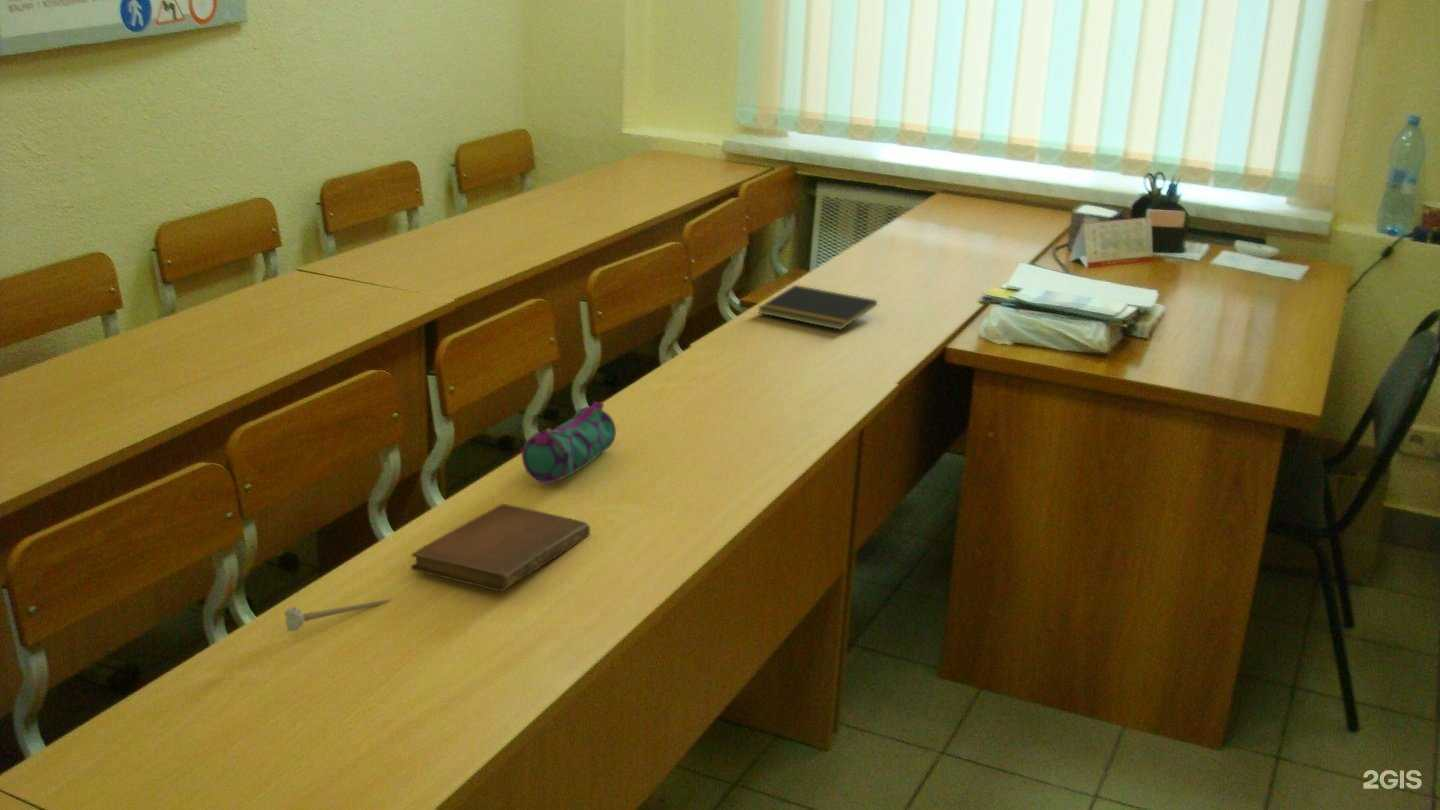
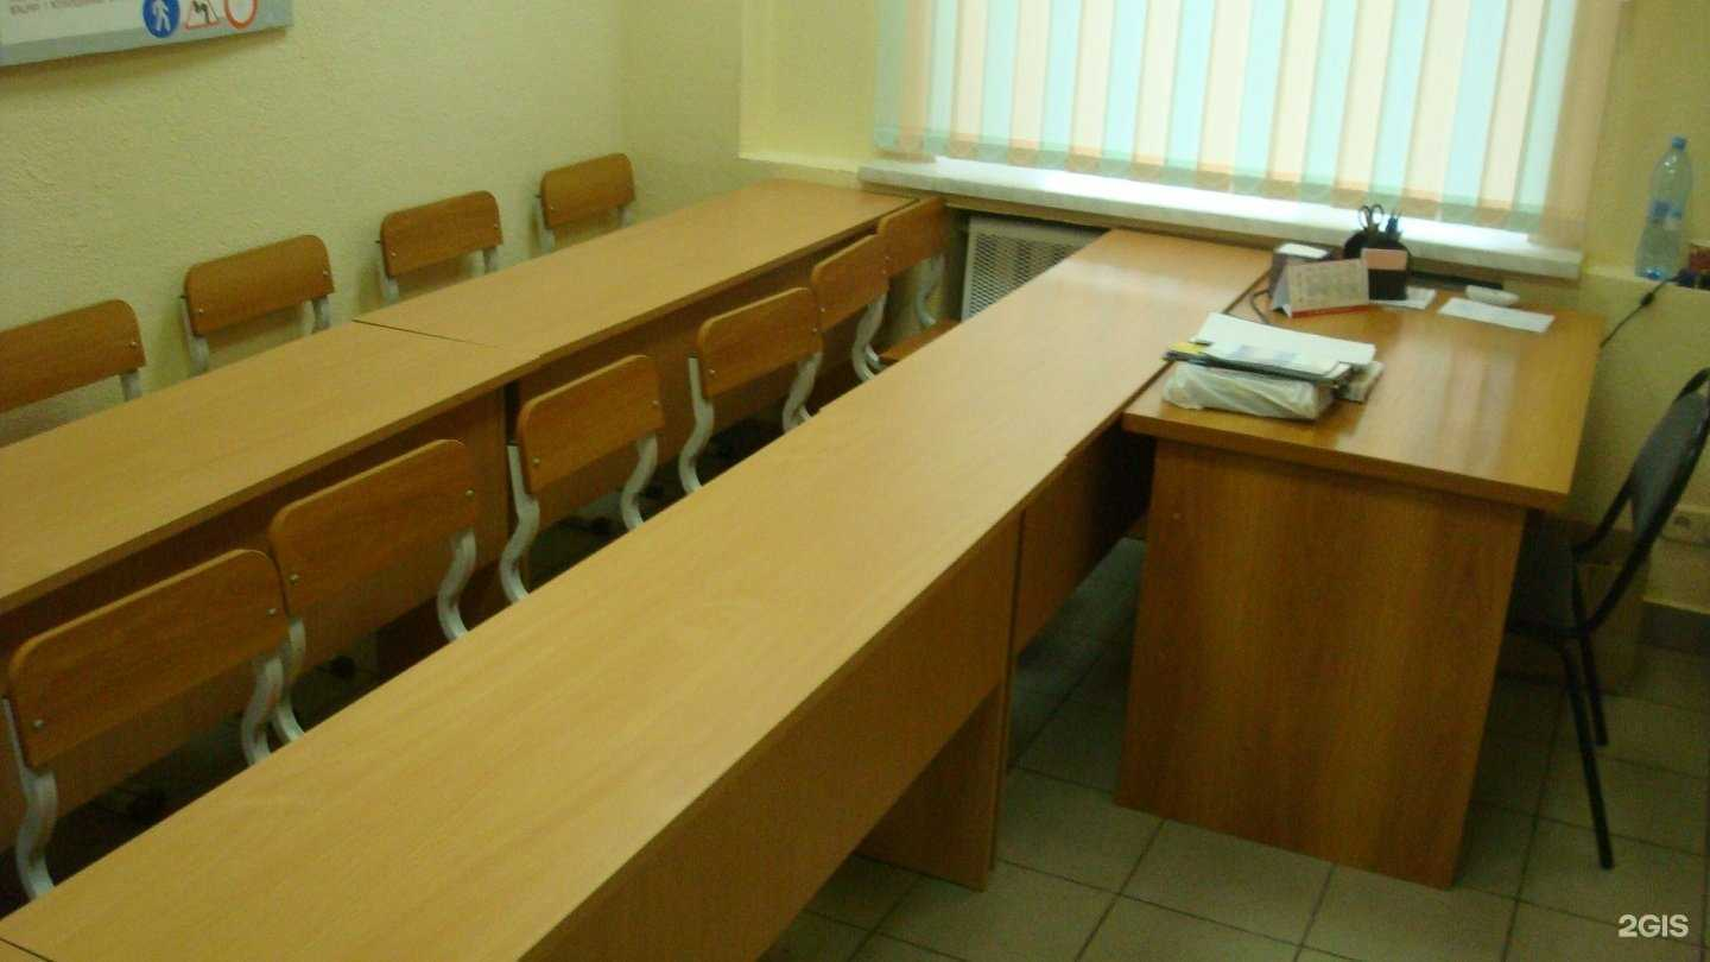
- pen (336, 608)
- notebook (503, 545)
- pencil case (570, 442)
- notepad (817, 306)
